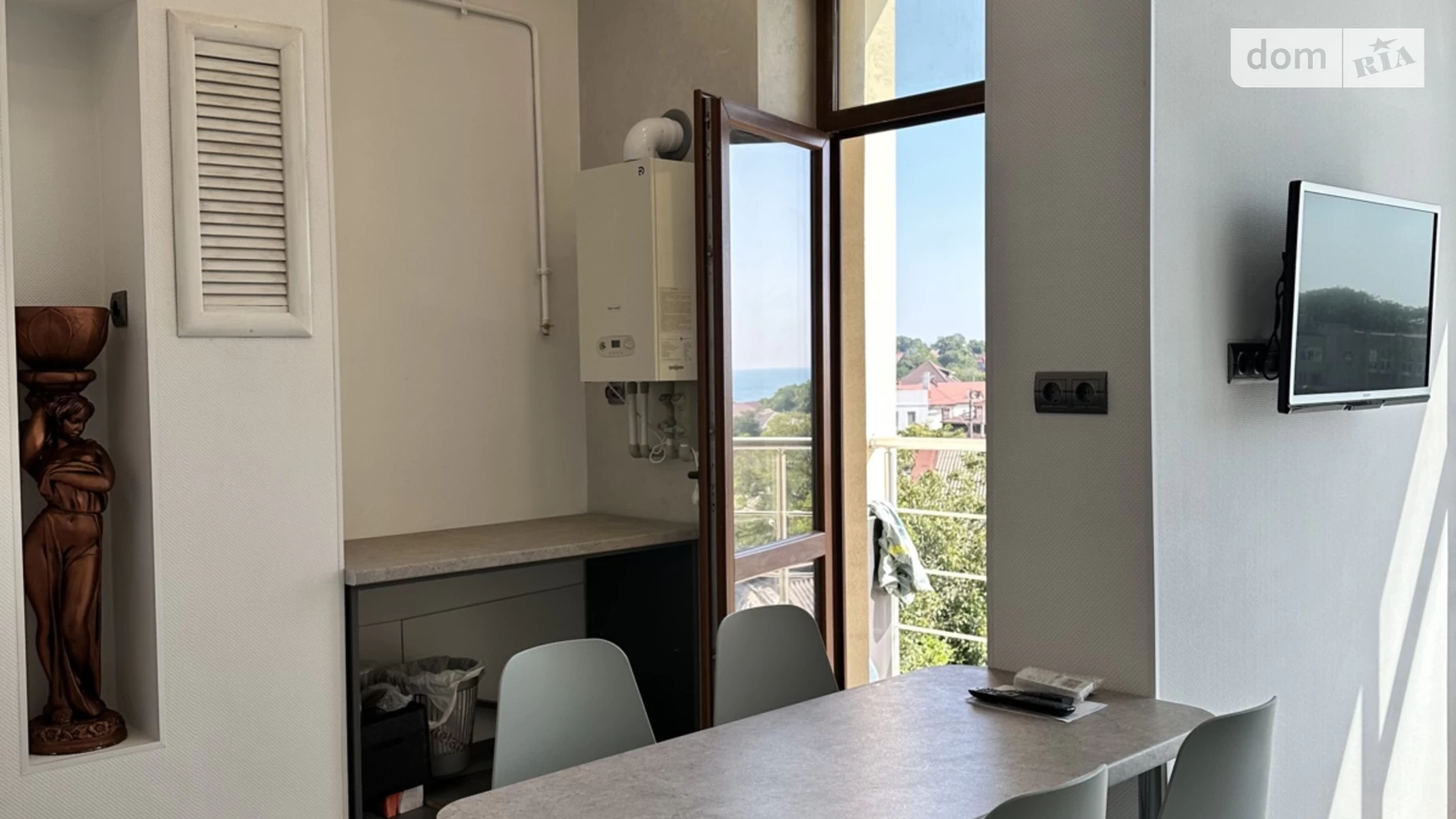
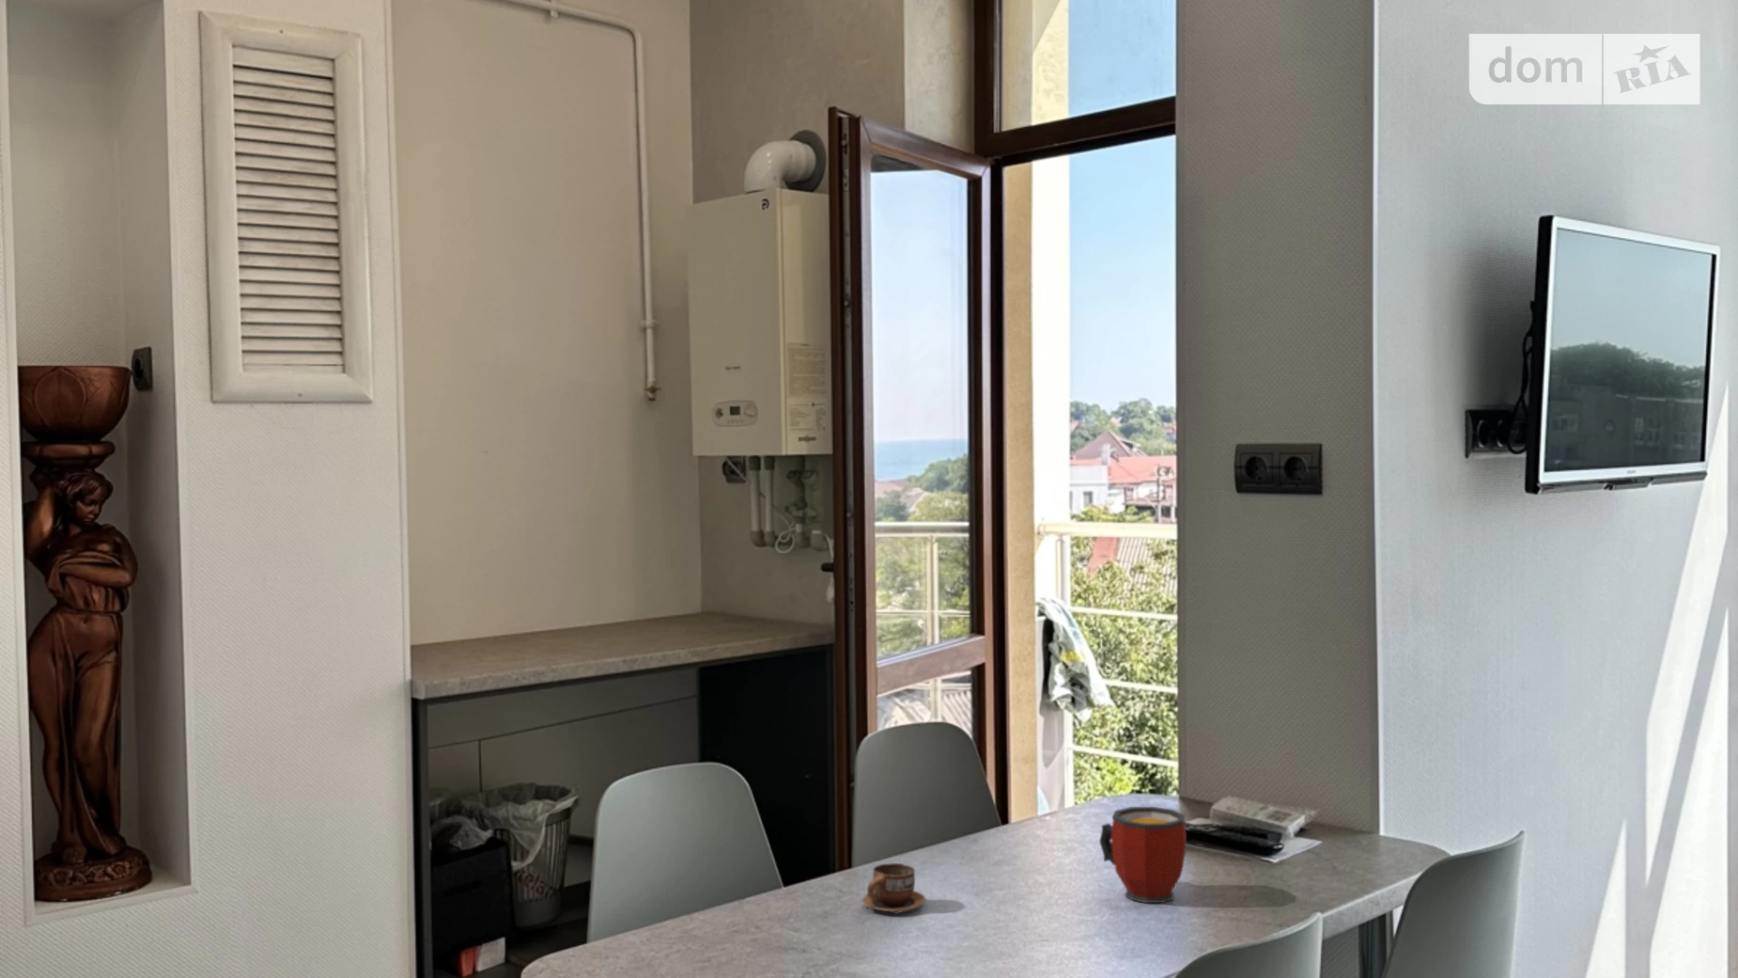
+ mug (1144, 851)
+ cup (892, 887)
